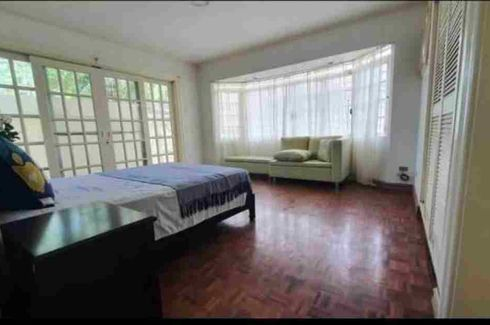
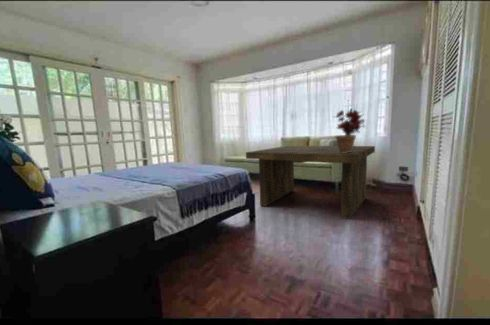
+ coffee table (312, 161)
+ potted plant (348, 131)
